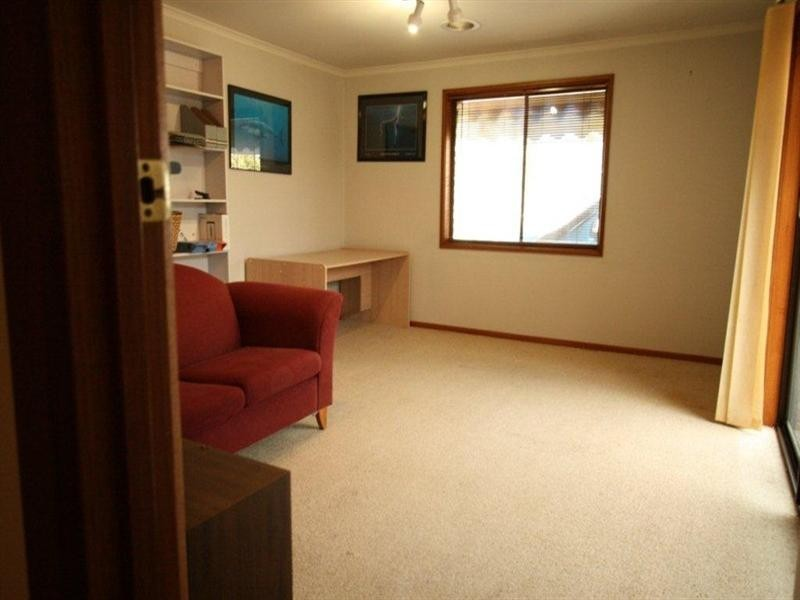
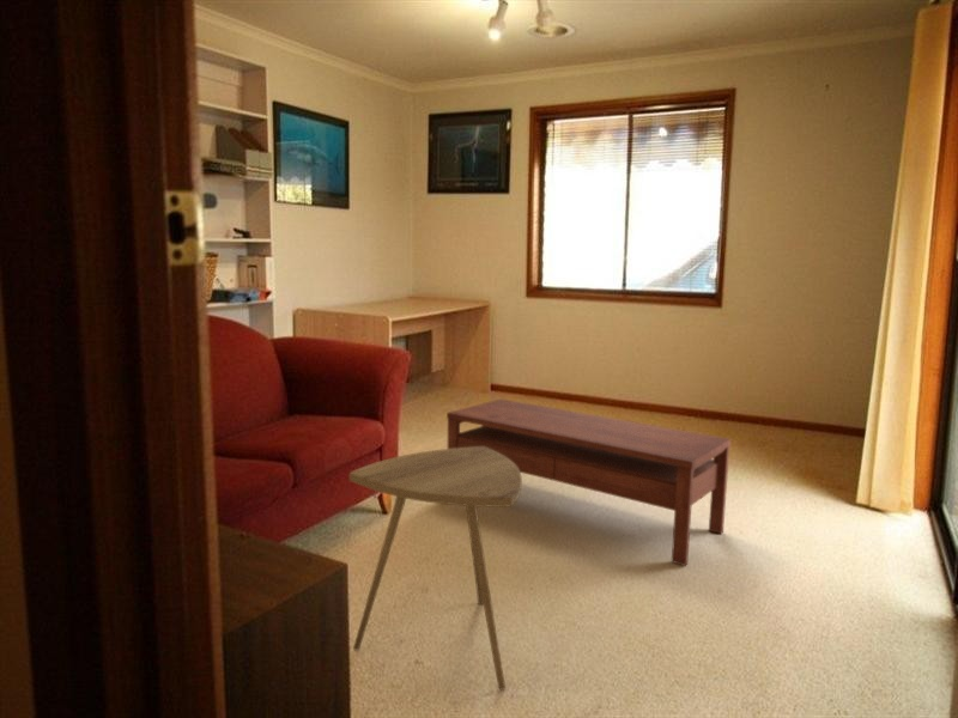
+ side table (472, 553)
+ coffee table (578, 469)
